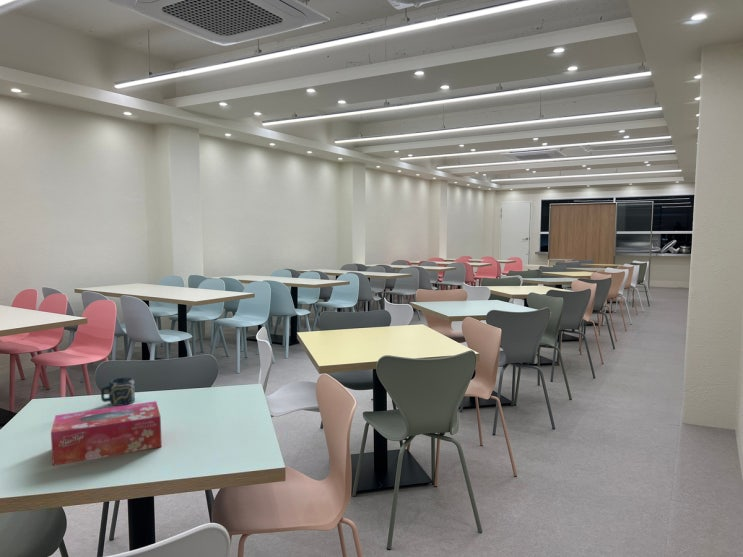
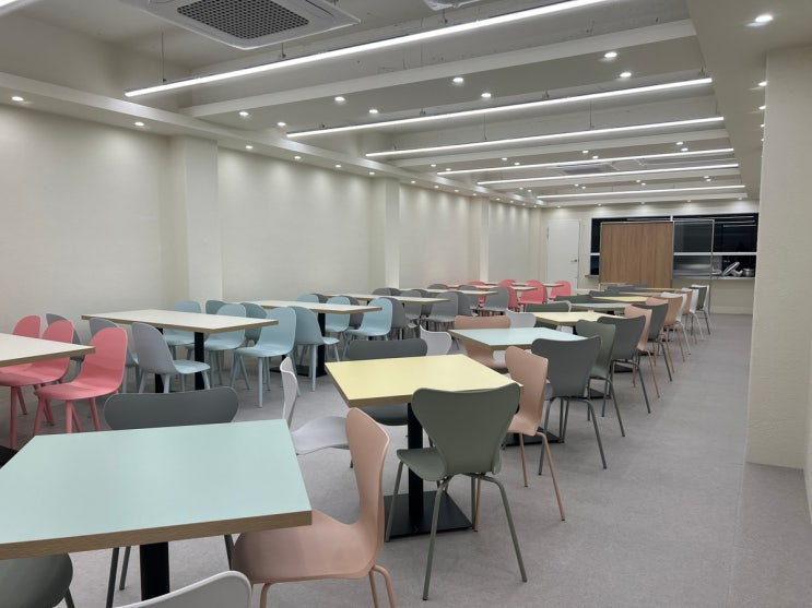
- cup (117, 391)
- tissue box (108, 431)
